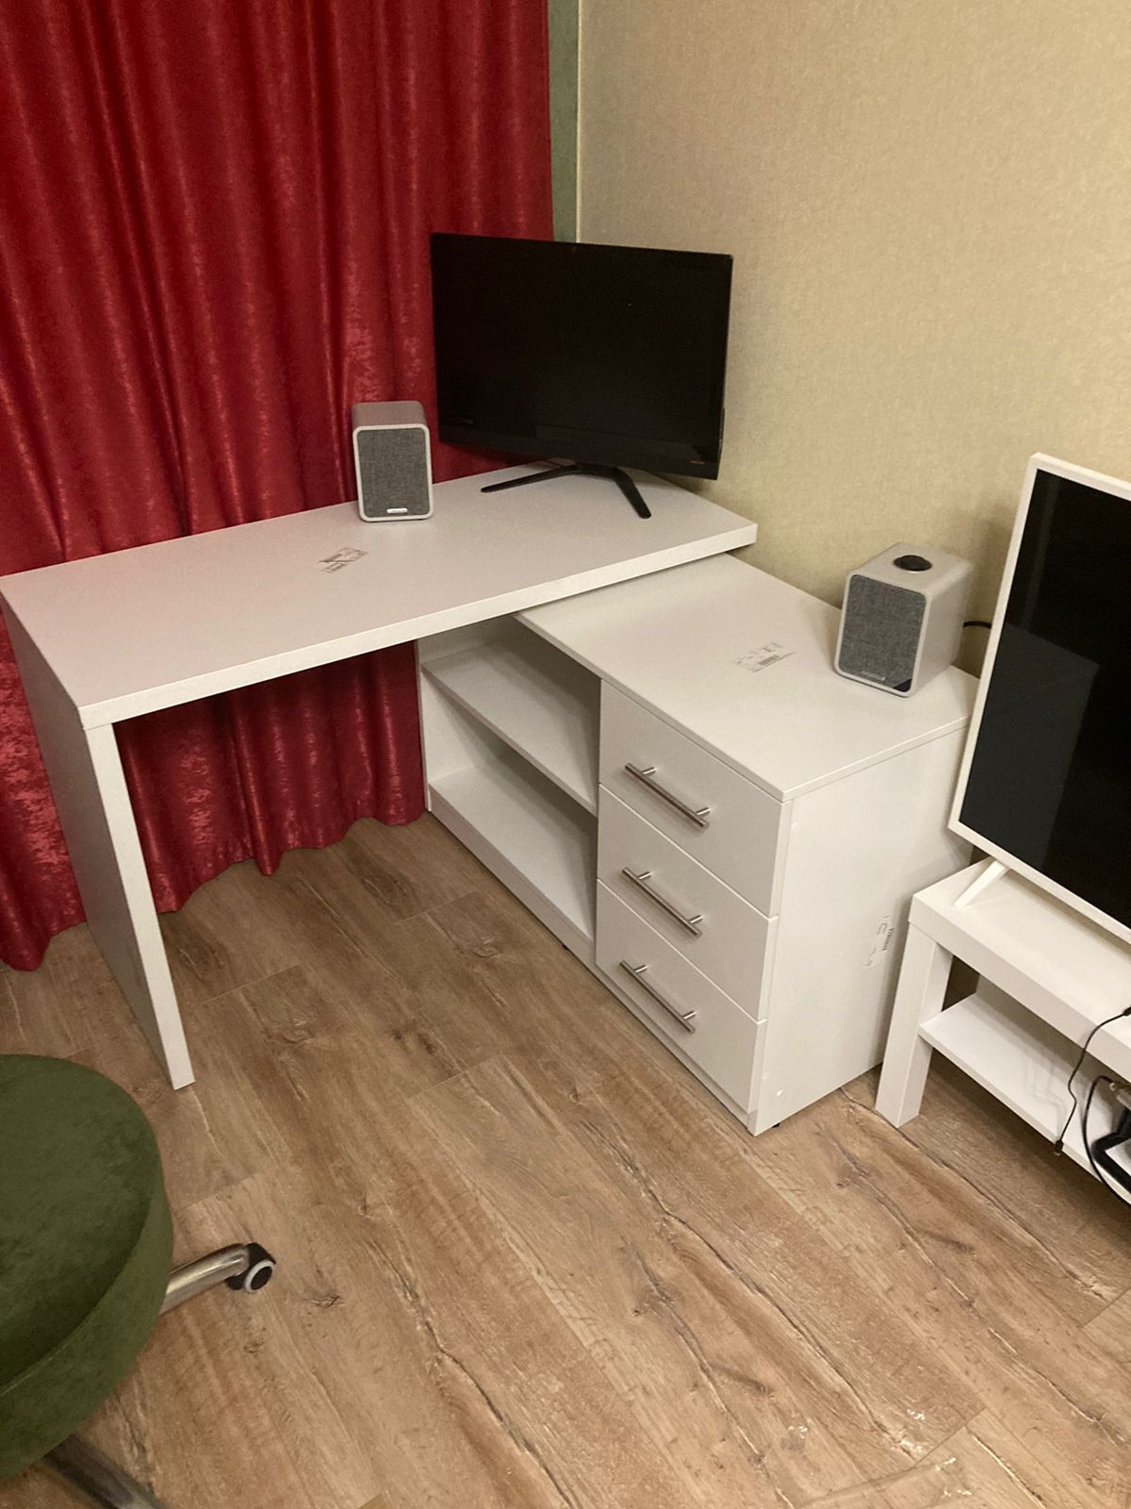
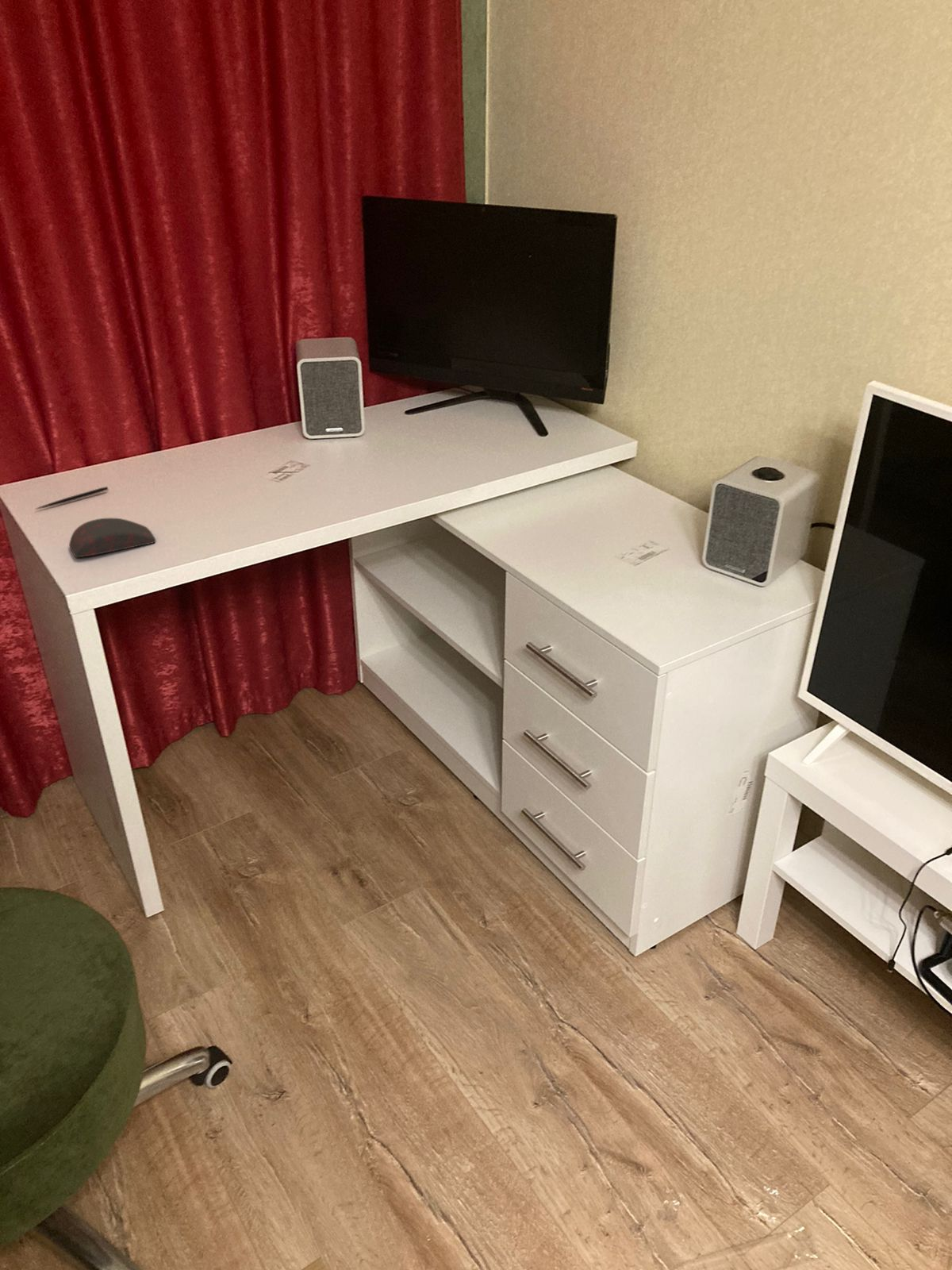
+ computer mouse (110, 533)
+ pen (71, 498)
